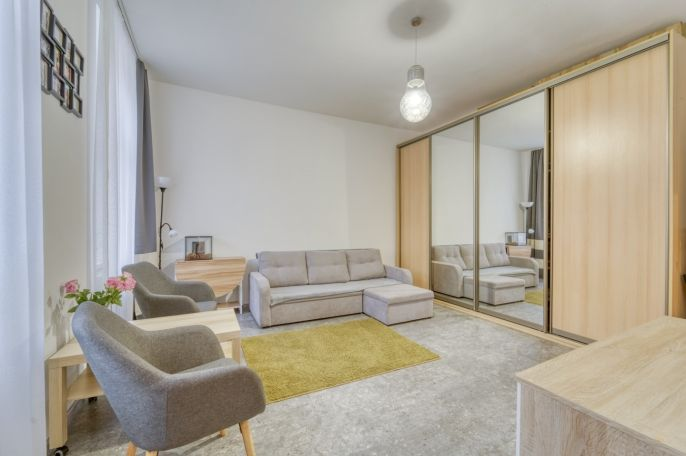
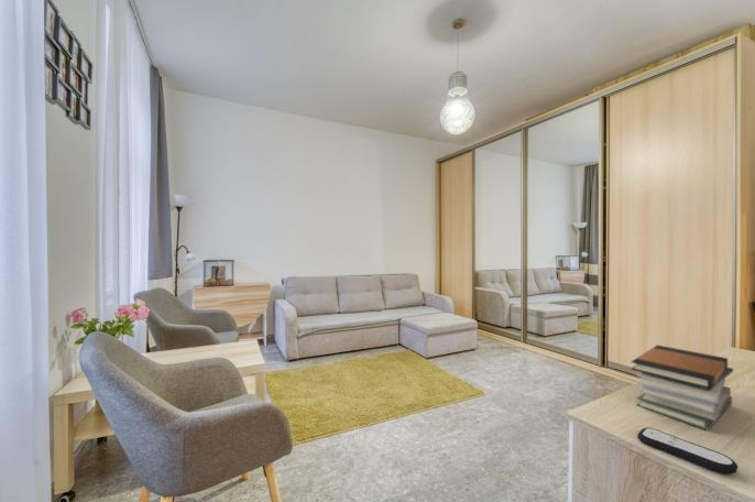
+ book stack (681, 382)
+ remote control (683, 448)
